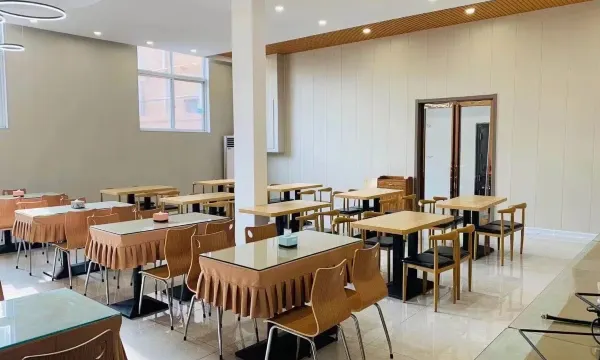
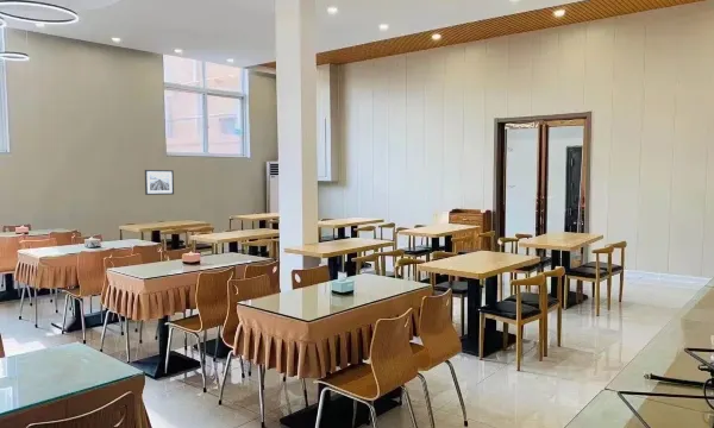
+ wall art (159, 182)
